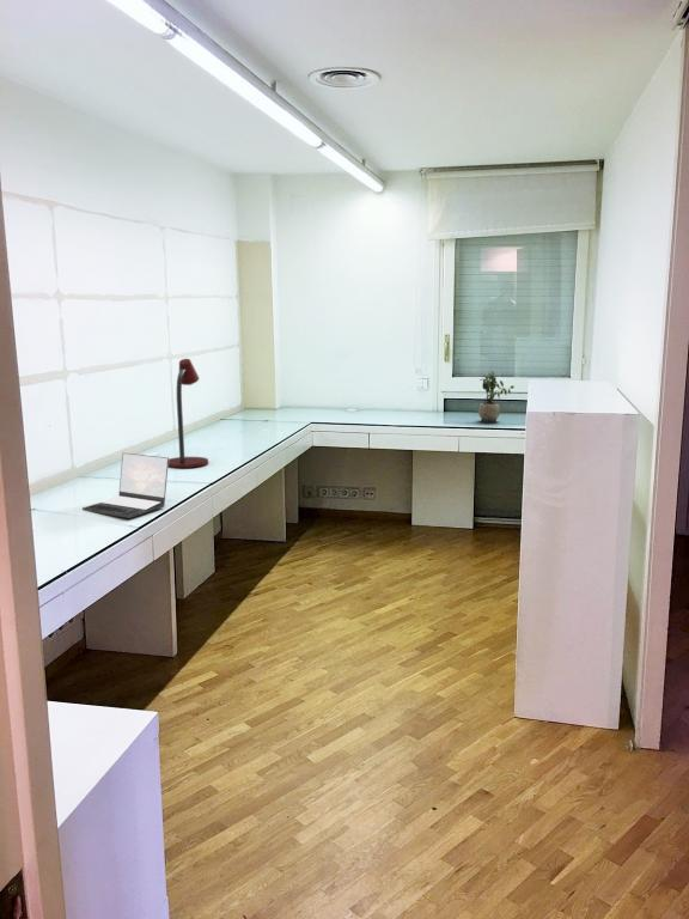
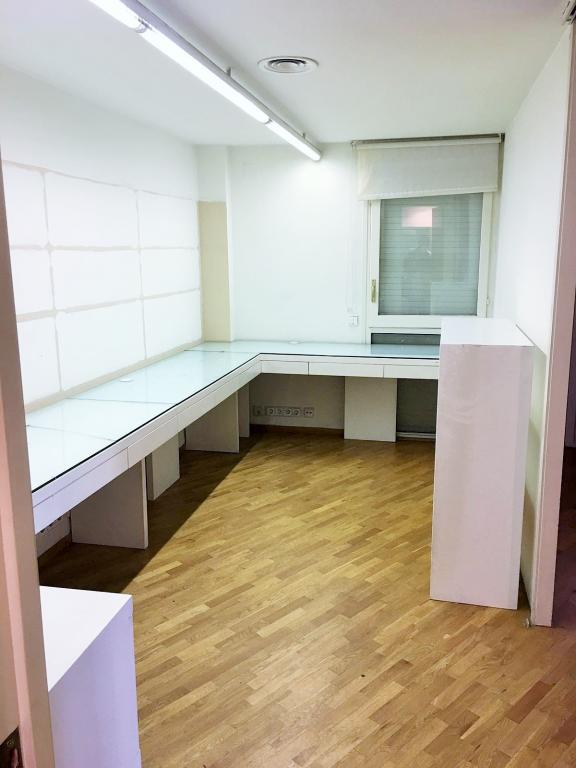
- desk lamp (181, 412)
- laptop (126, 483)
- potted plant (493, 396)
